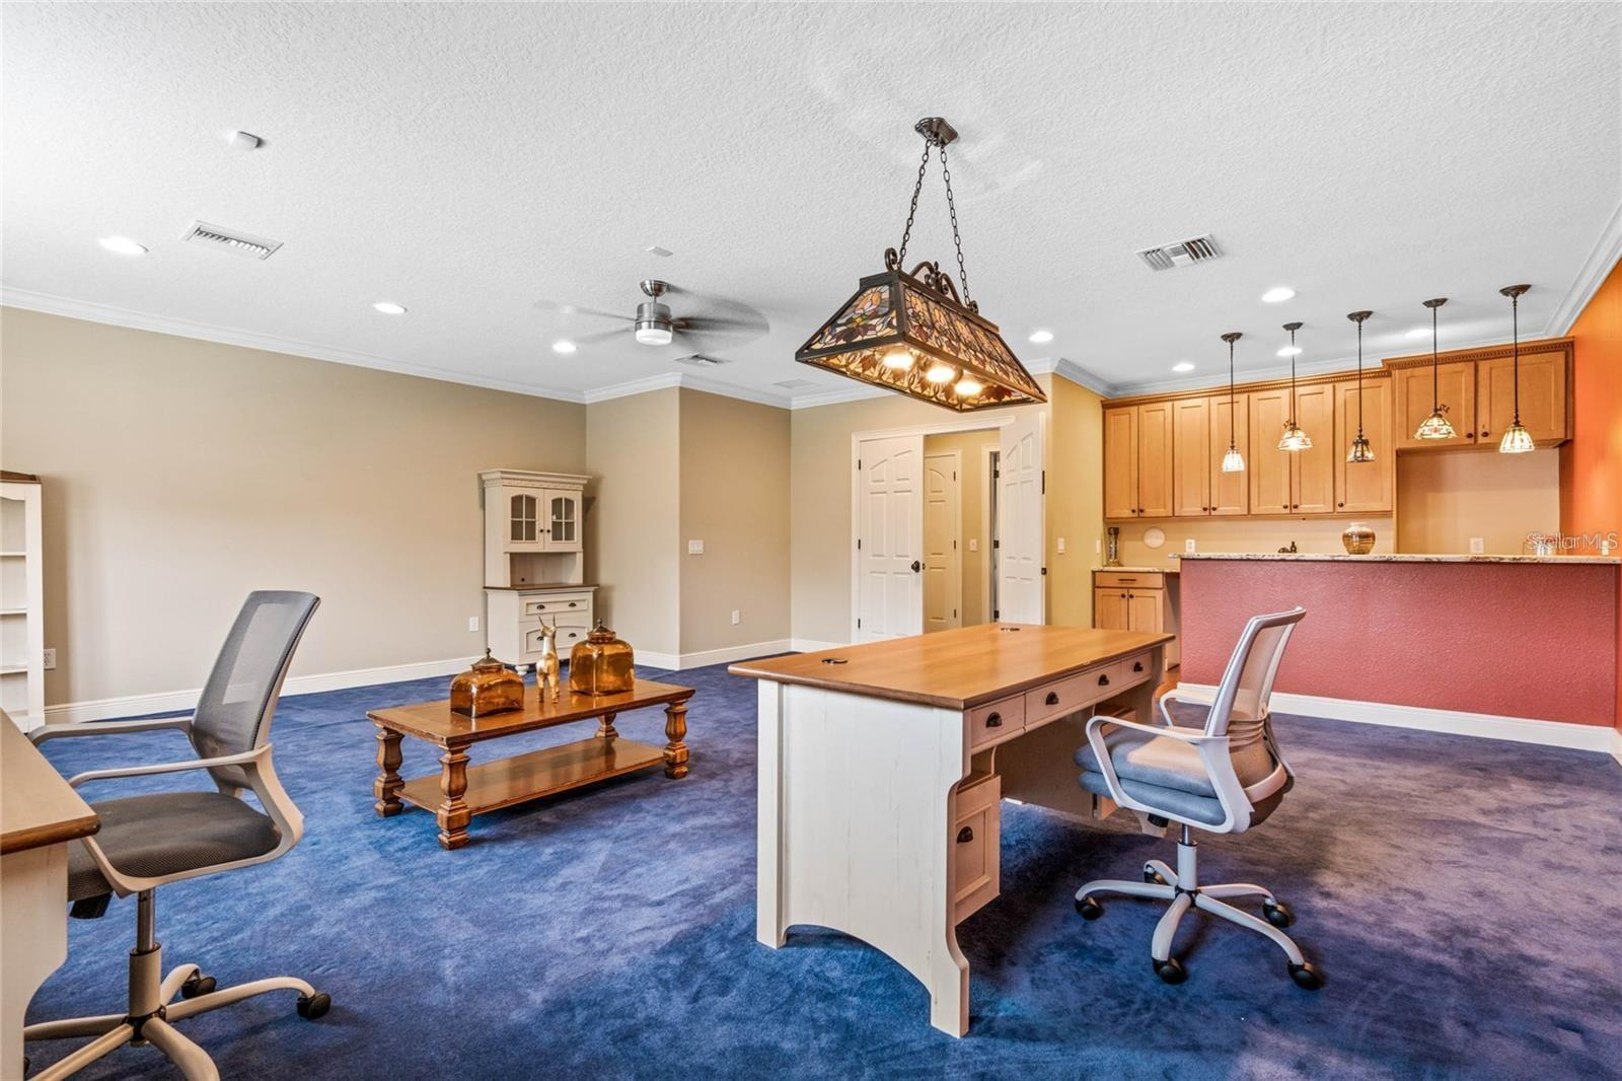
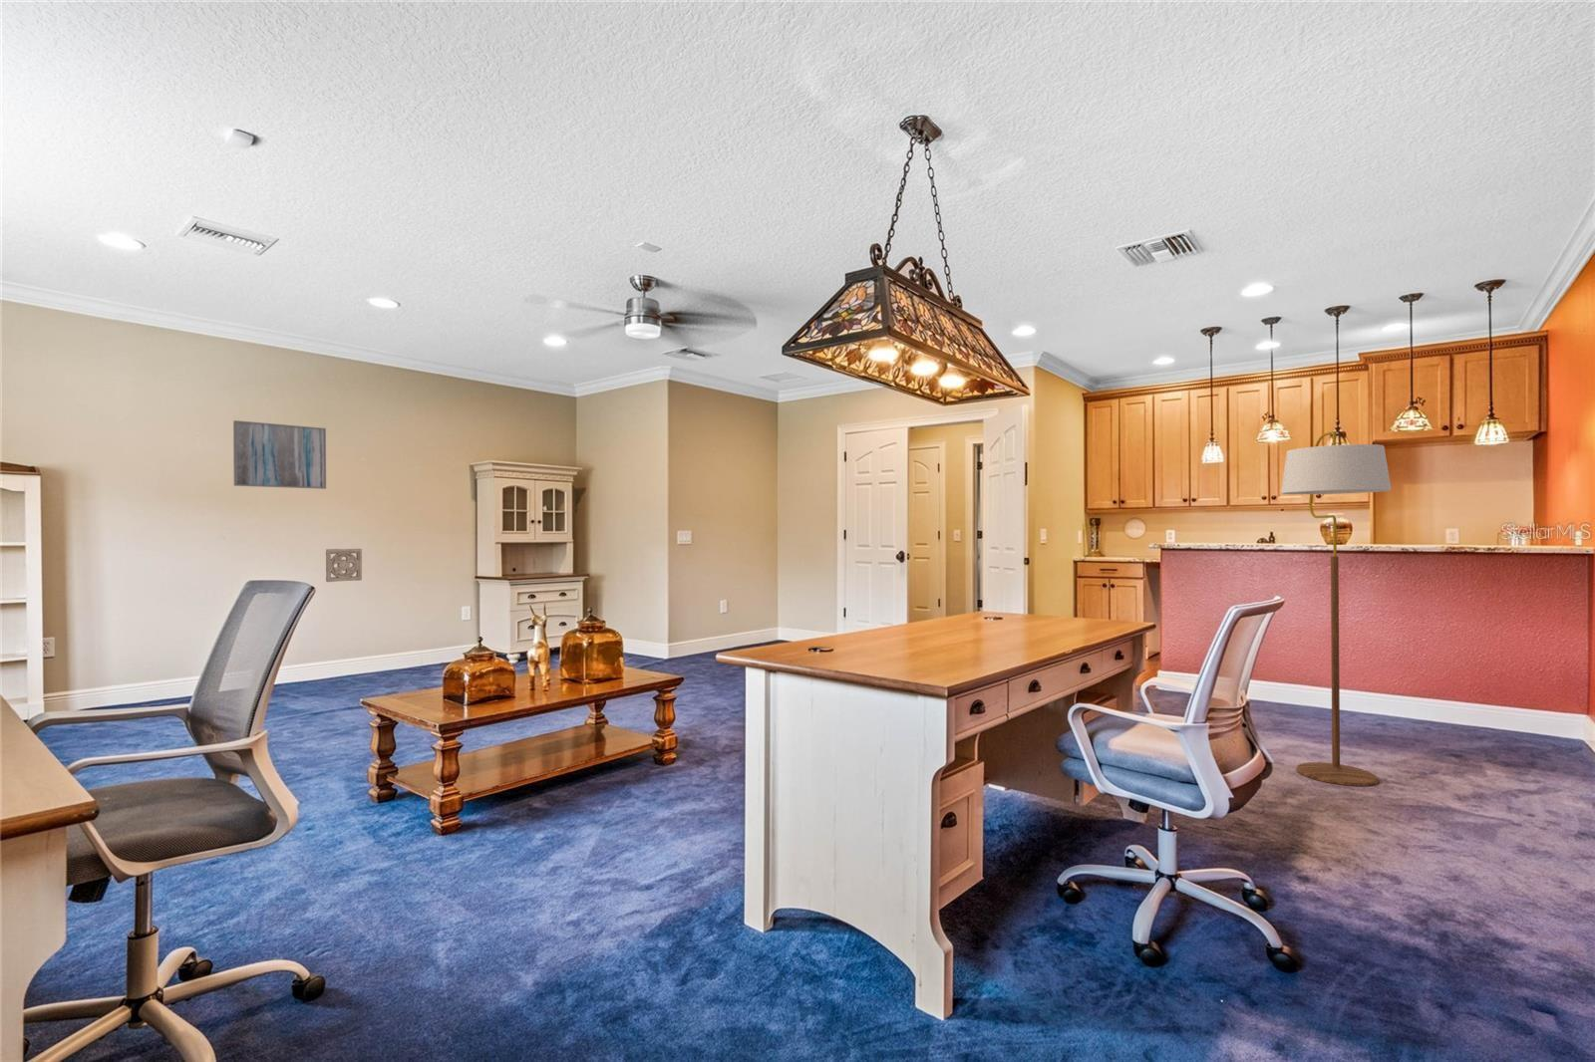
+ wall ornament (343, 565)
+ wall art (281, 455)
+ floor lamp (1332, 602)
